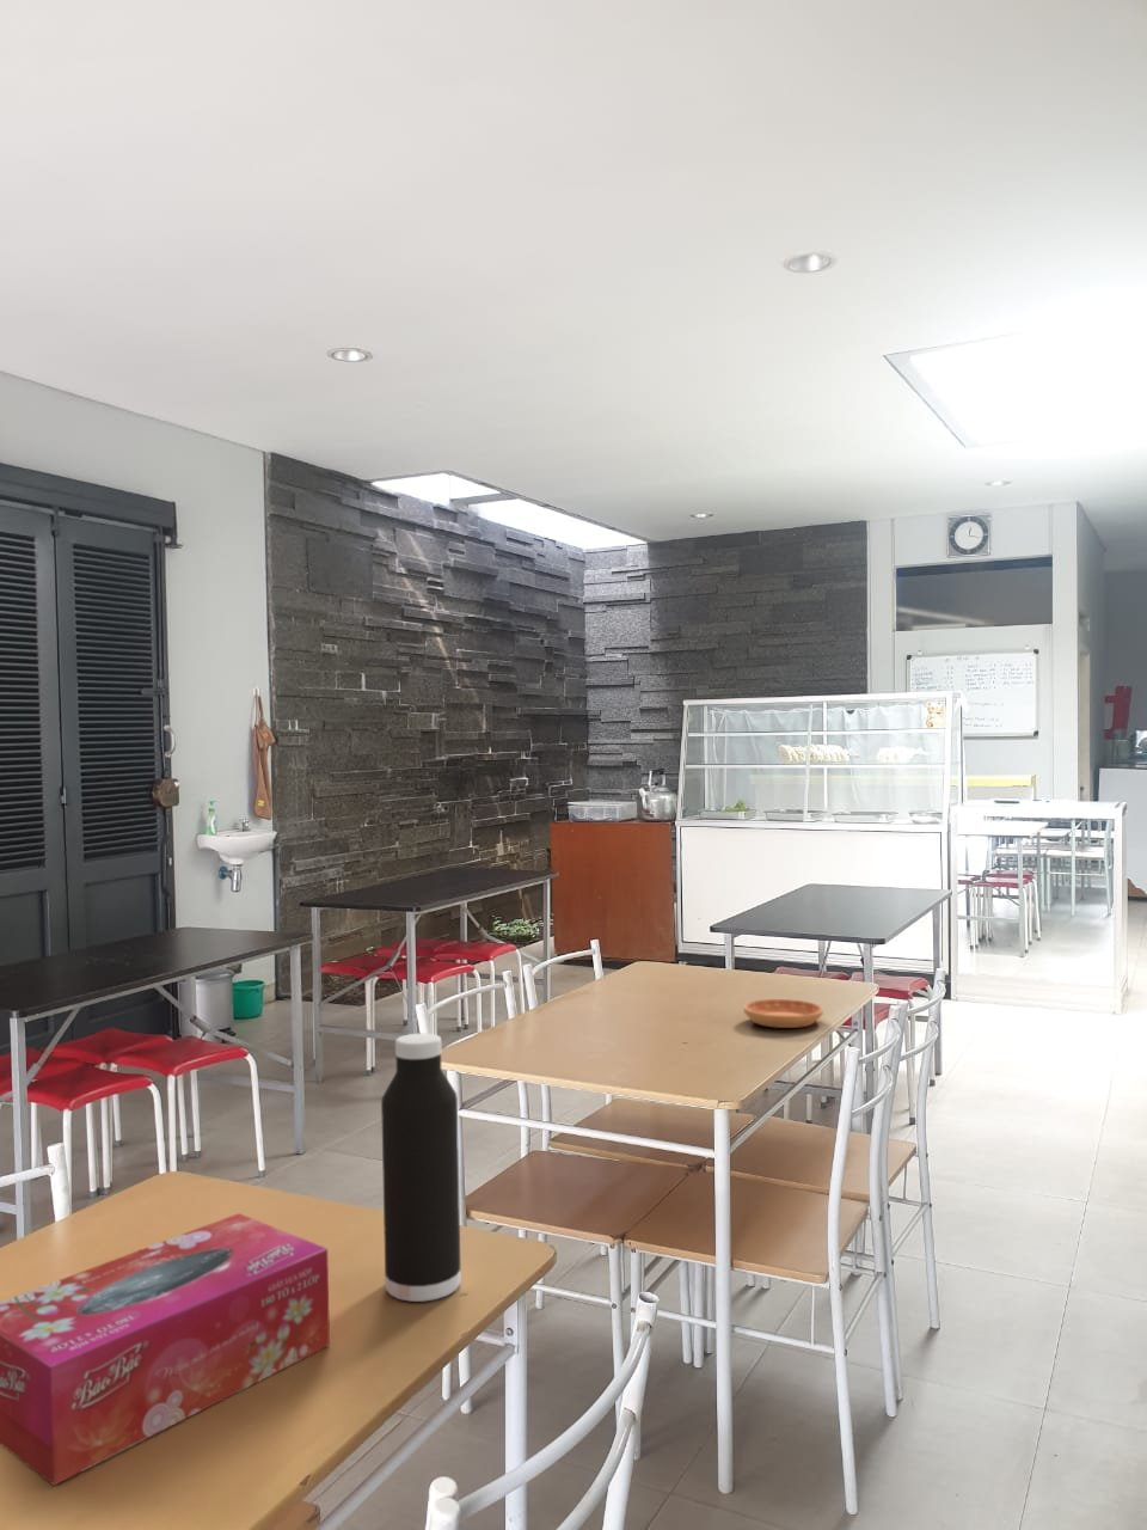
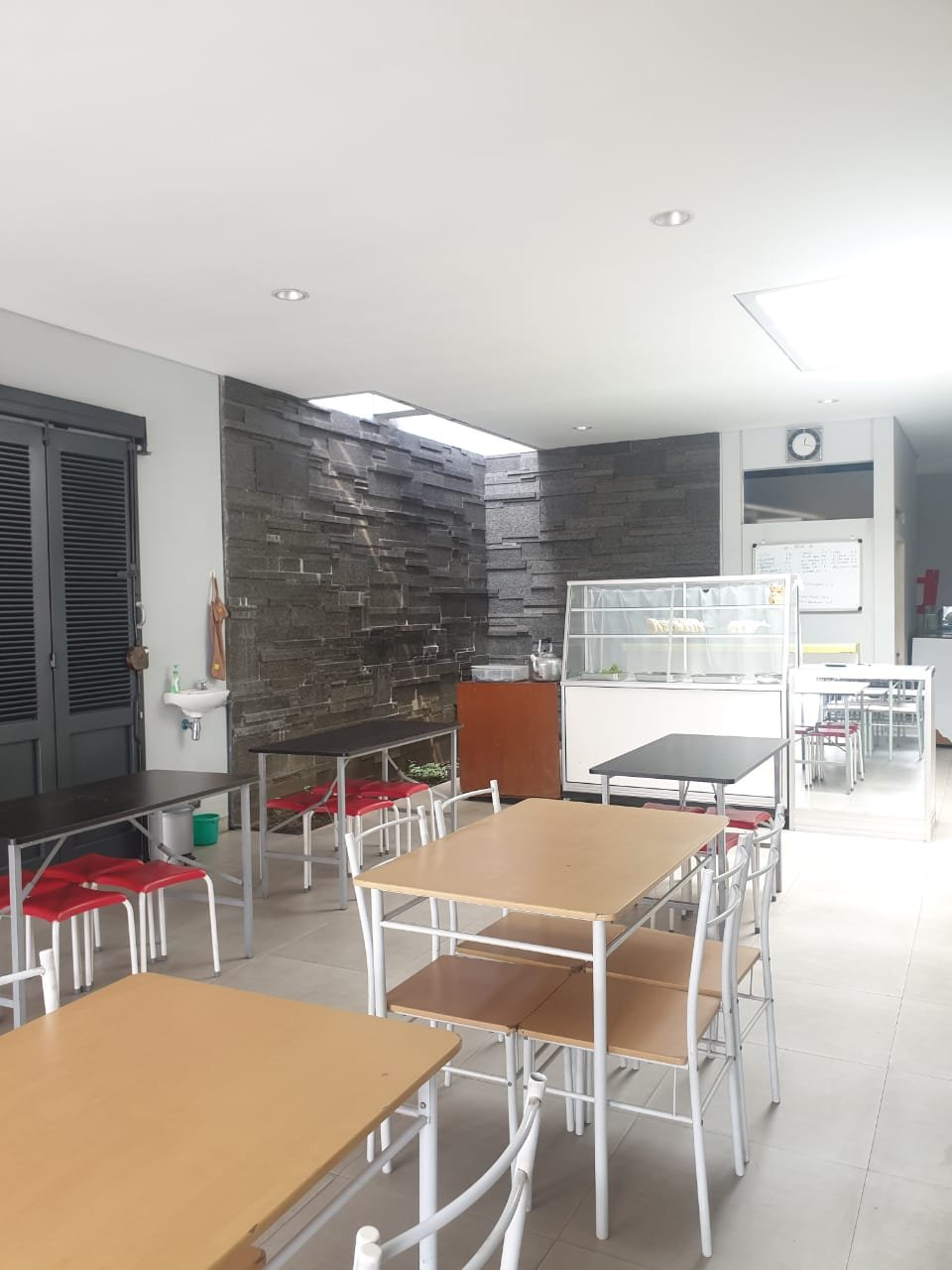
- saucer (783, 1013)
- water bottle (420, 1160)
- tissue box (159, 1330)
